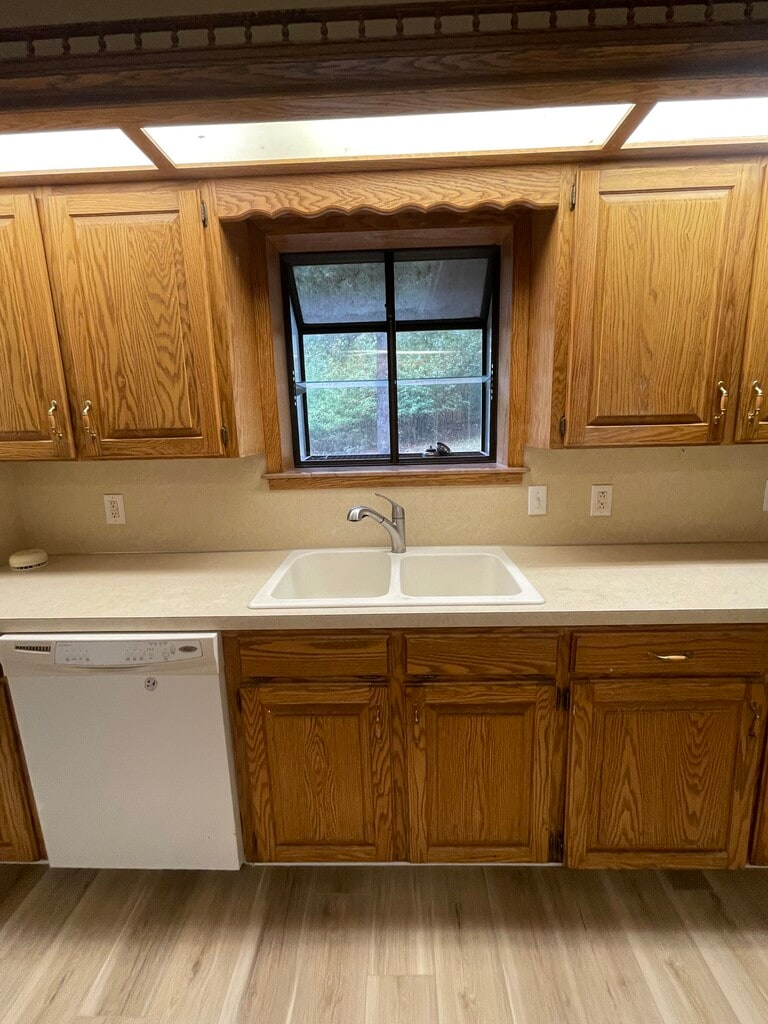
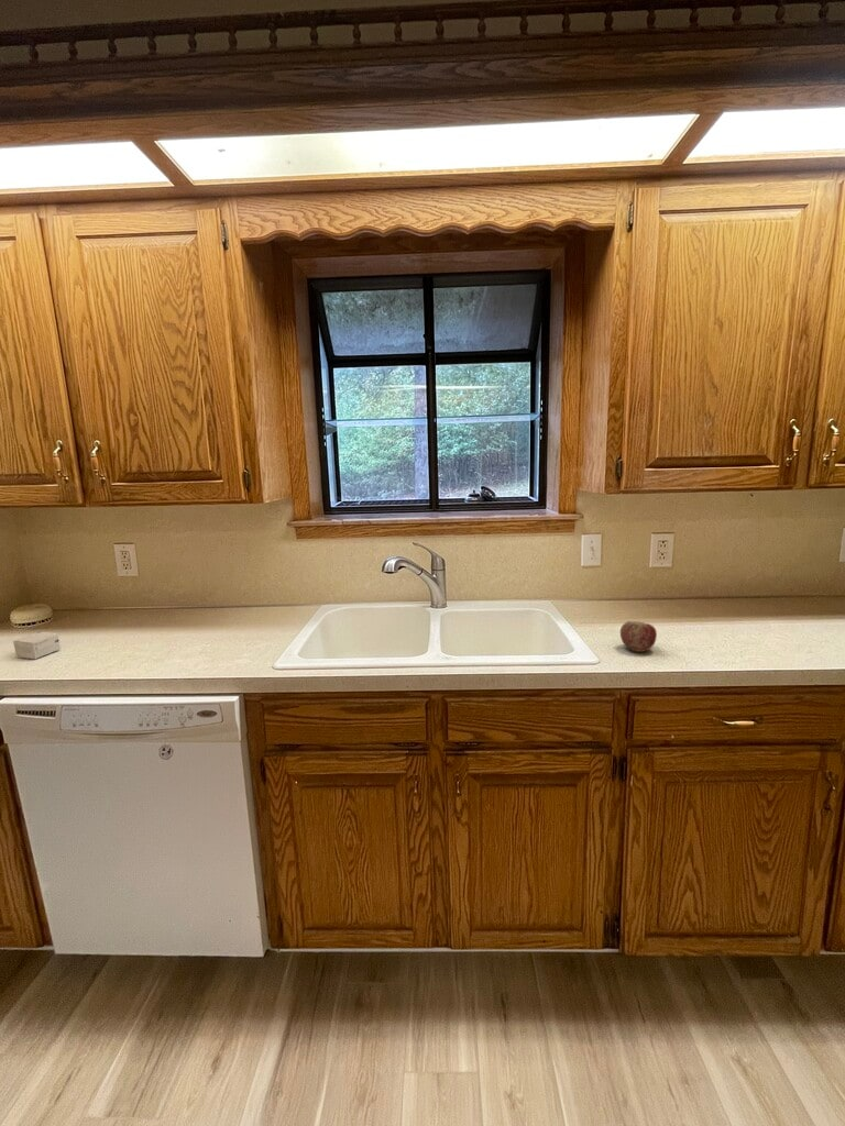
+ apple (638, 634)
+ small box (36, 644)
